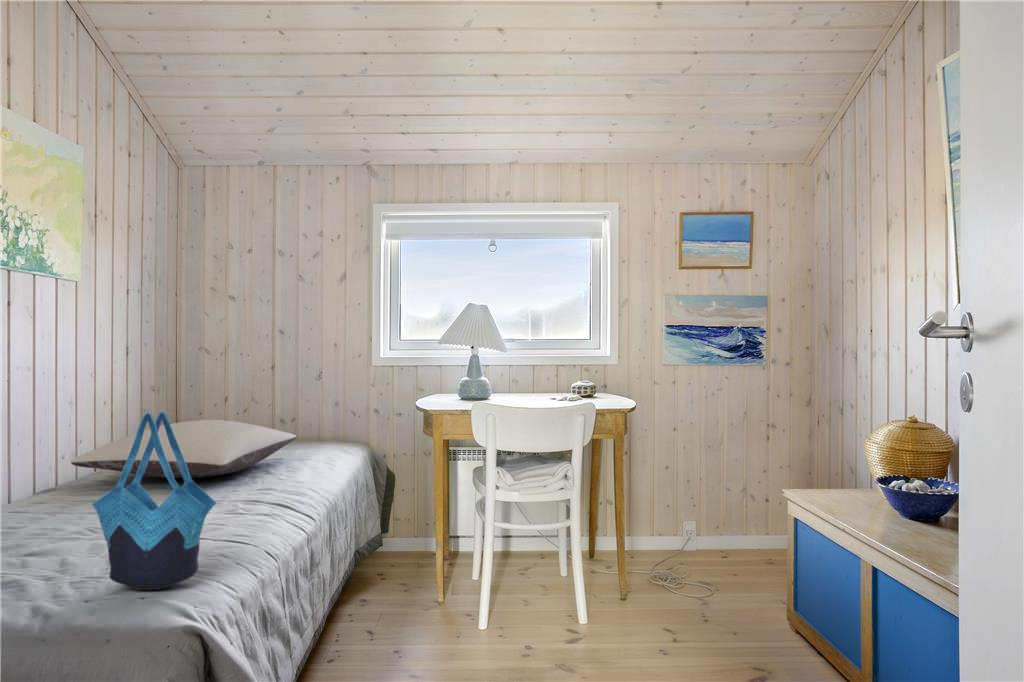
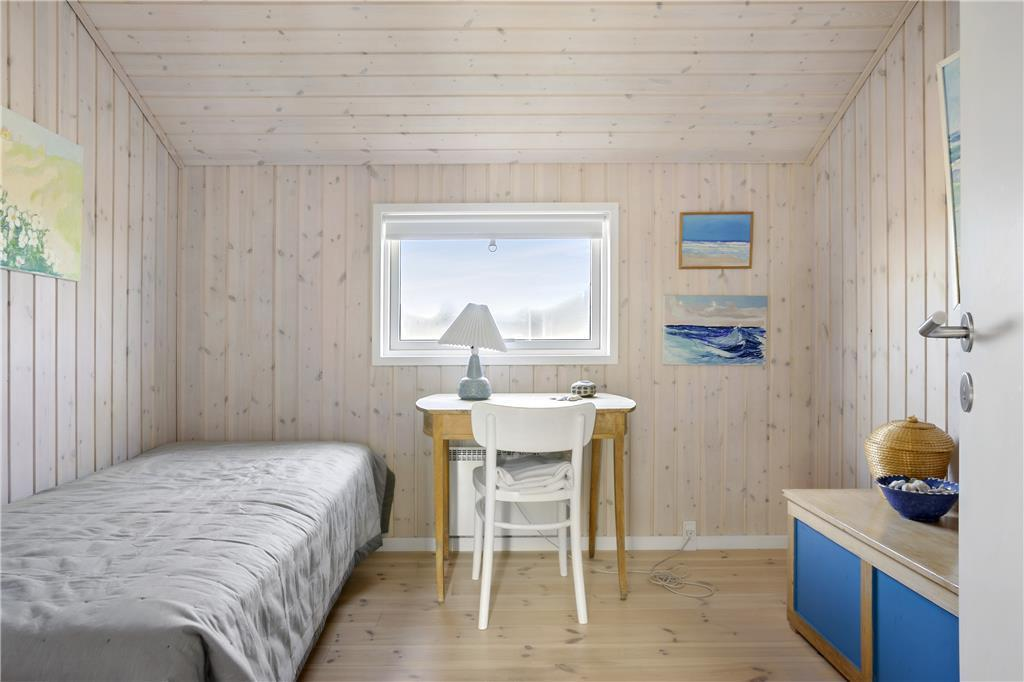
- pillow (197, 447)
- tote bag (152, 500)
